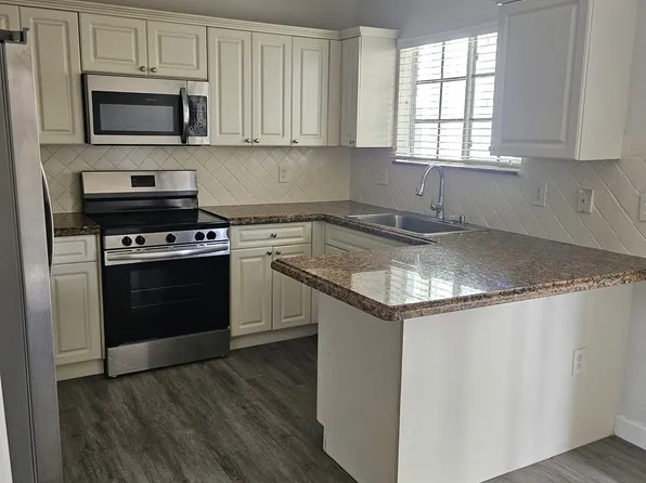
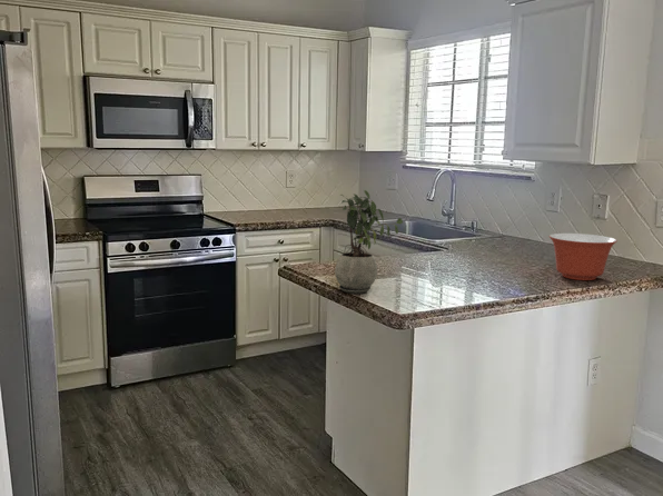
+ potted plant (365, 240)
+ mixing bowl (581, 257)
